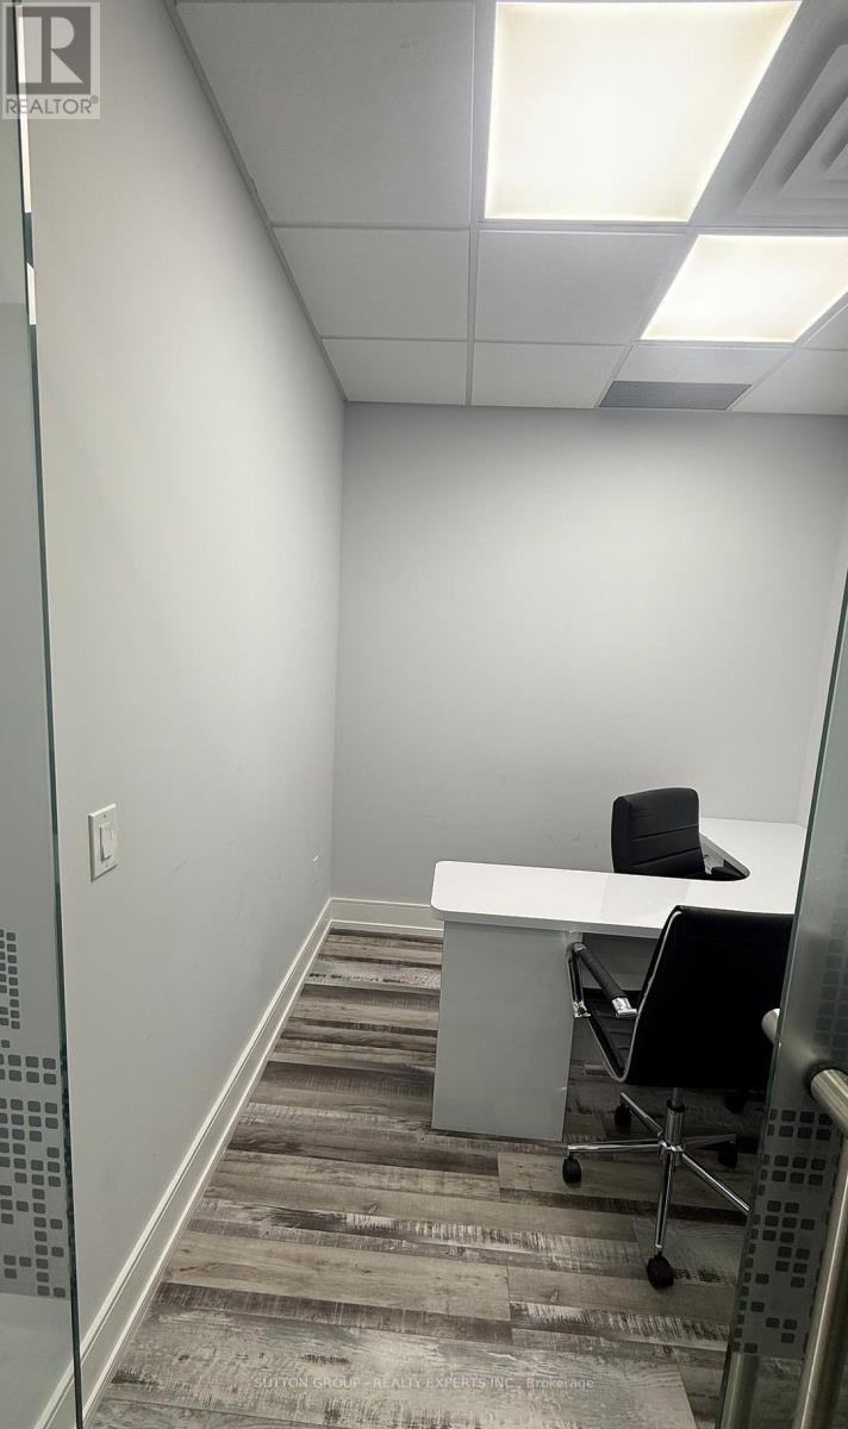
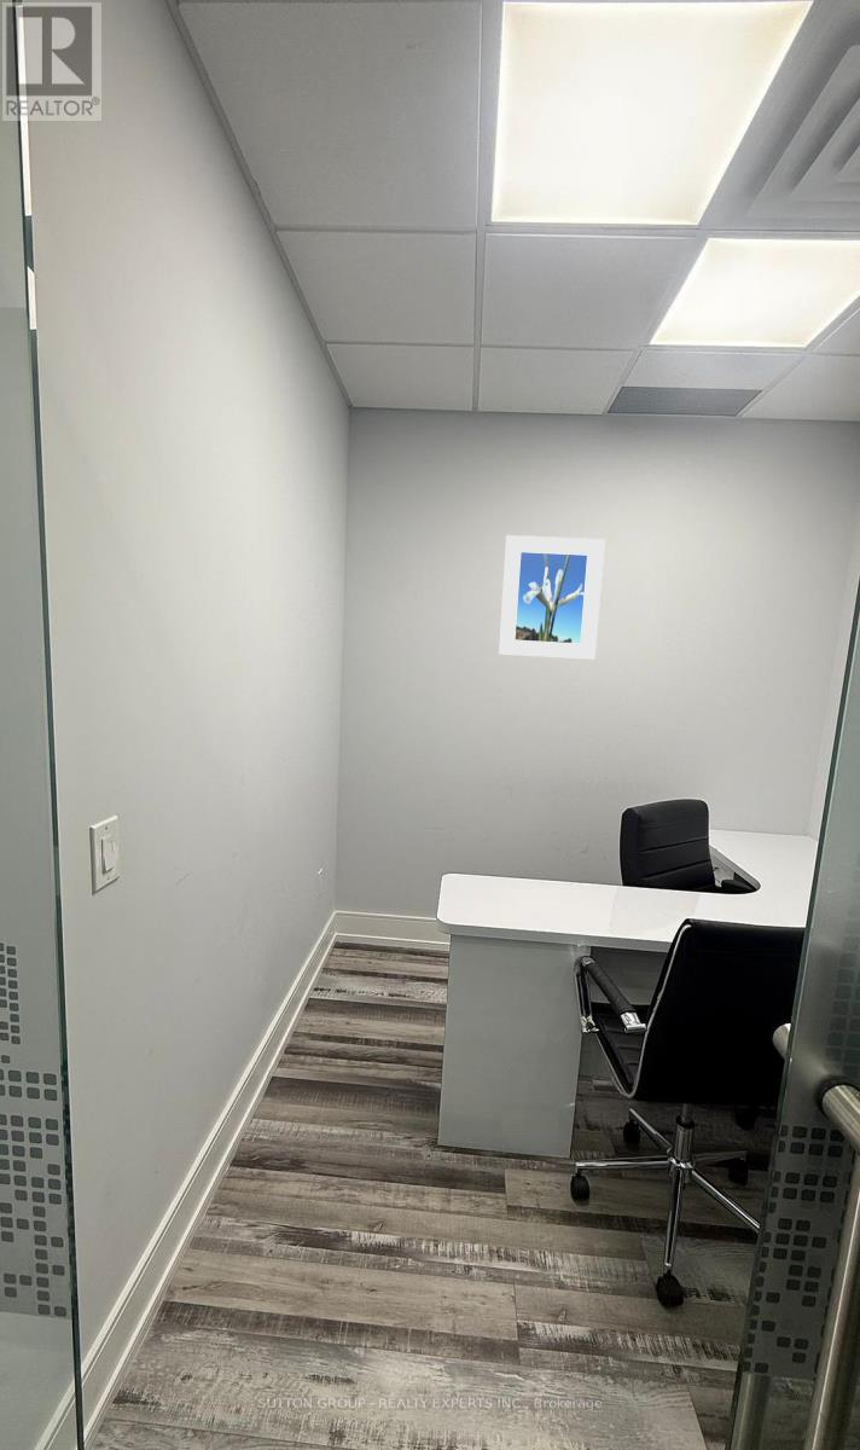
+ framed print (550, 597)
